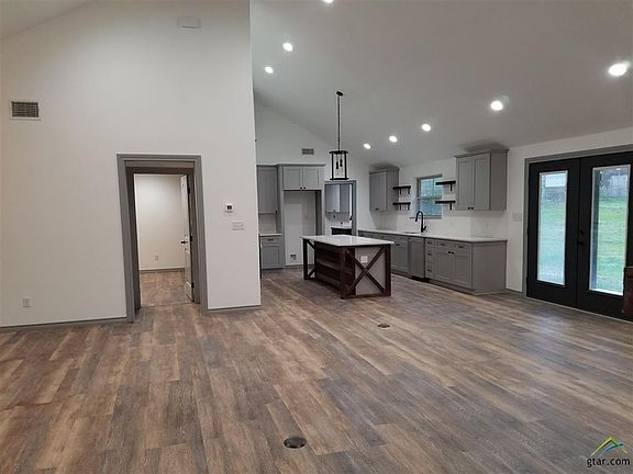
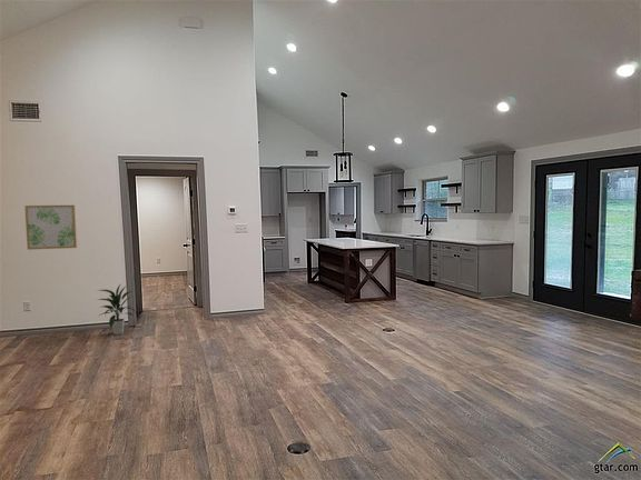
+ wall art (51, 227)
+ indoor plant (116, 308)
